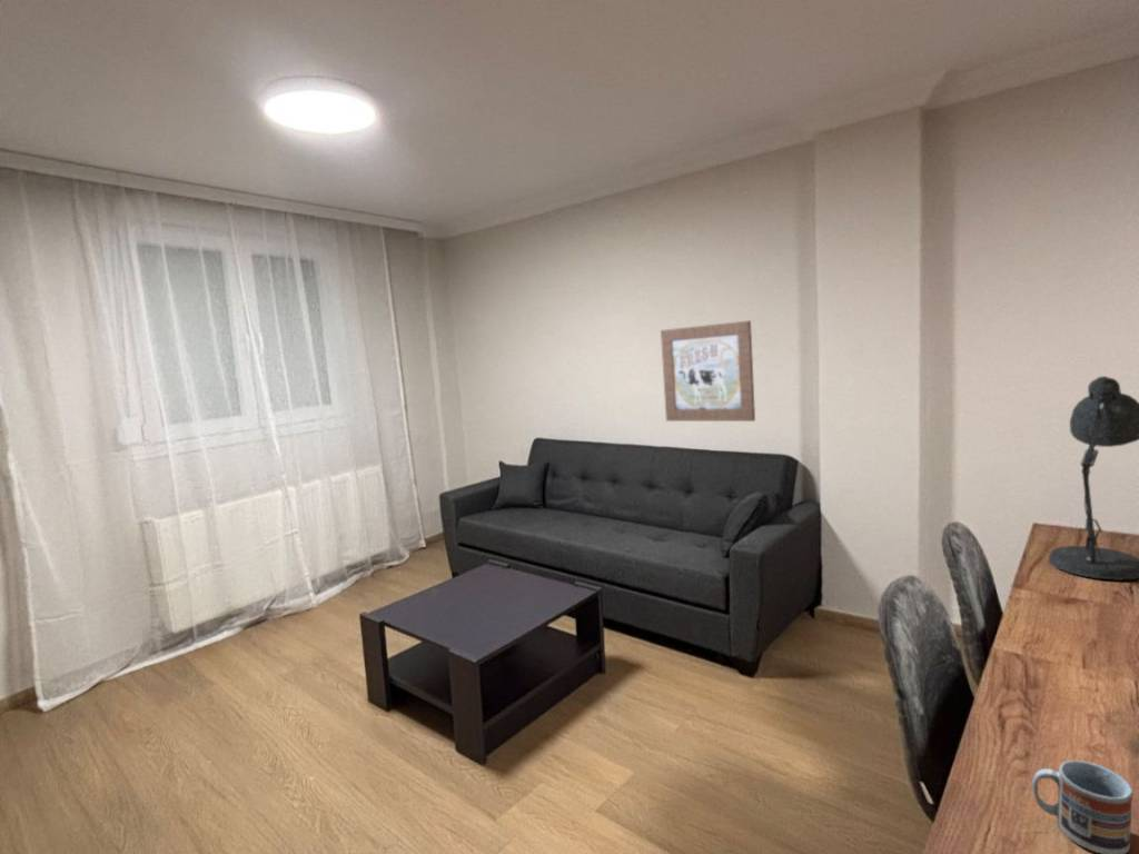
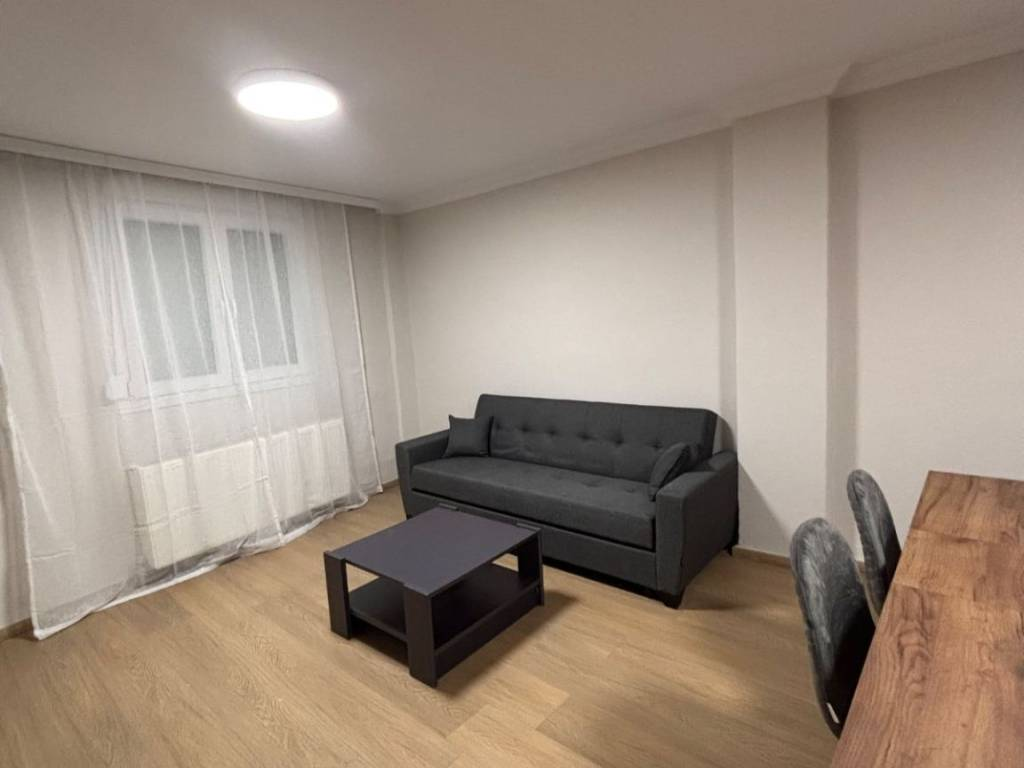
- desk lamp (1093, 465)
- wall art (705, 374)
- cup (1079, 802)
